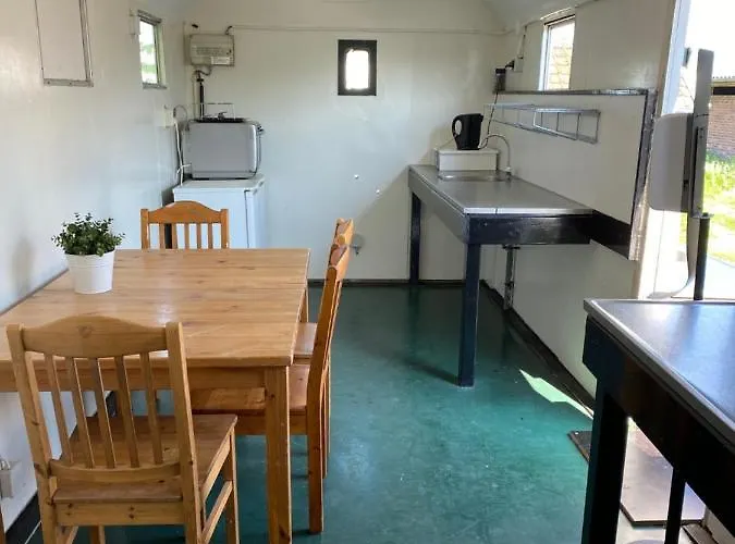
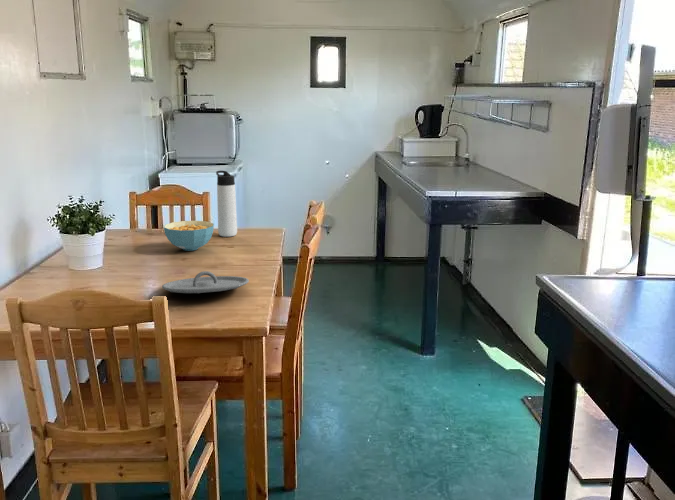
+ plate (206, 282)
+ thermos bottle (225, 203)
+ cereal bowl (189, 237)
